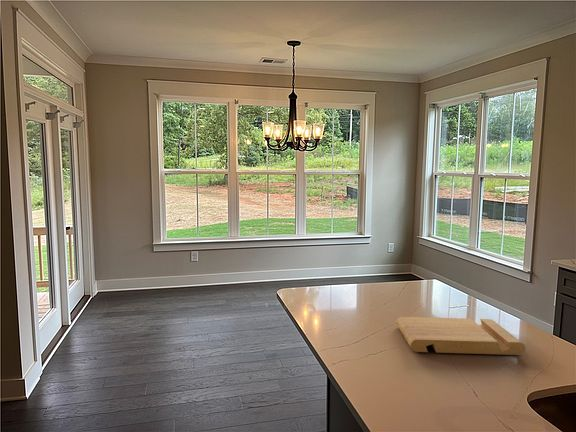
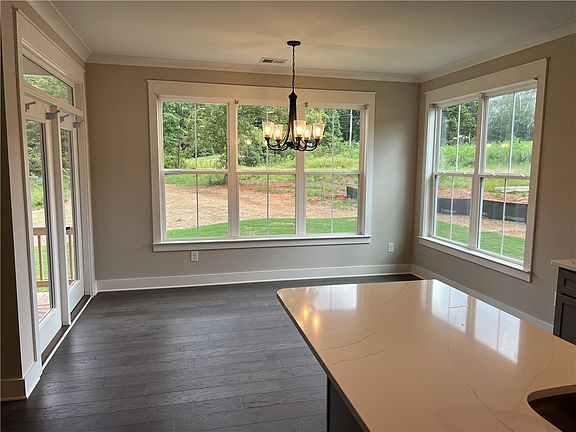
- cutting board (455, 334)
